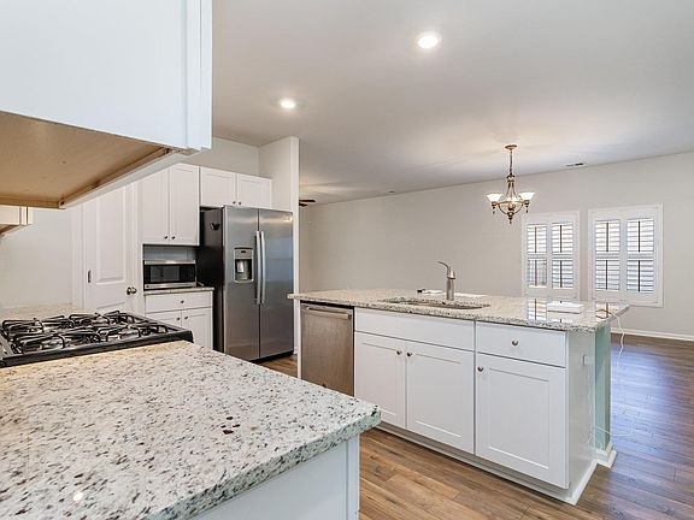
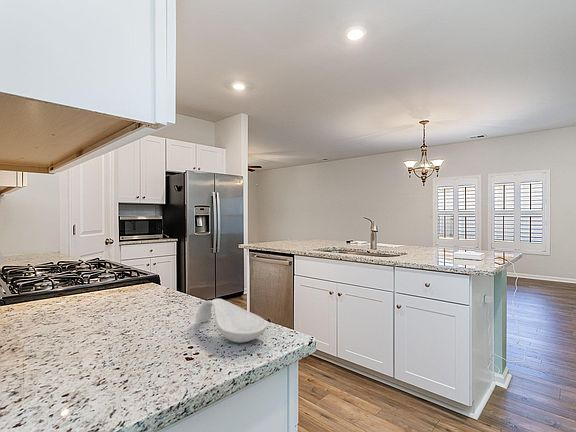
+ spoon rest (227, 318)
